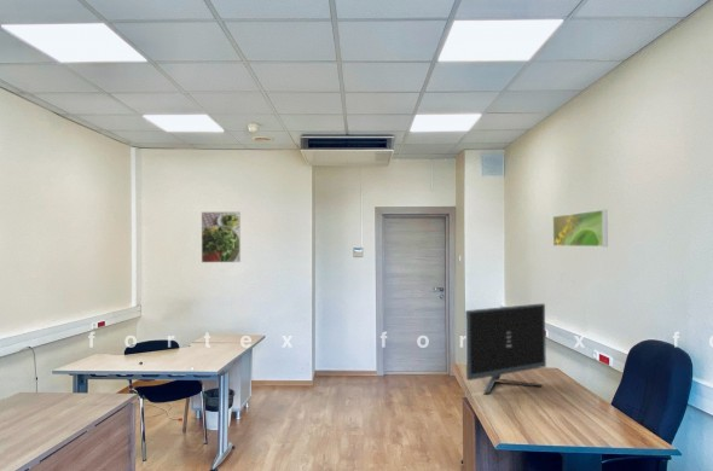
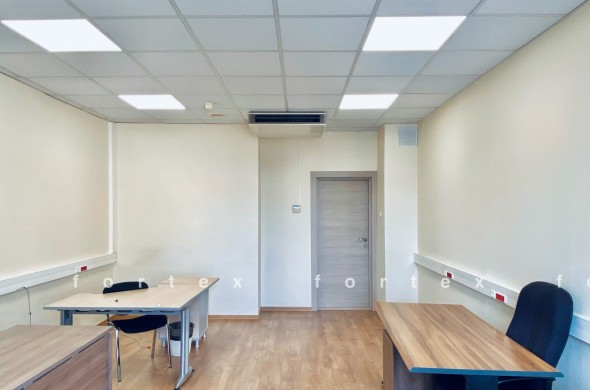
- monitor (504, 345)
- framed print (220, 237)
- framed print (576, 229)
